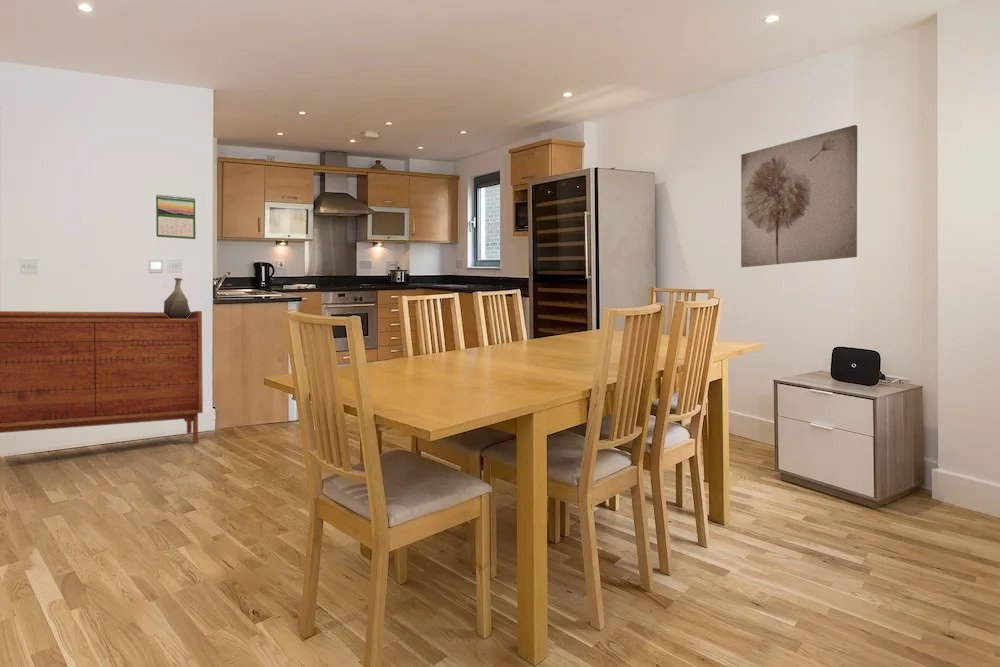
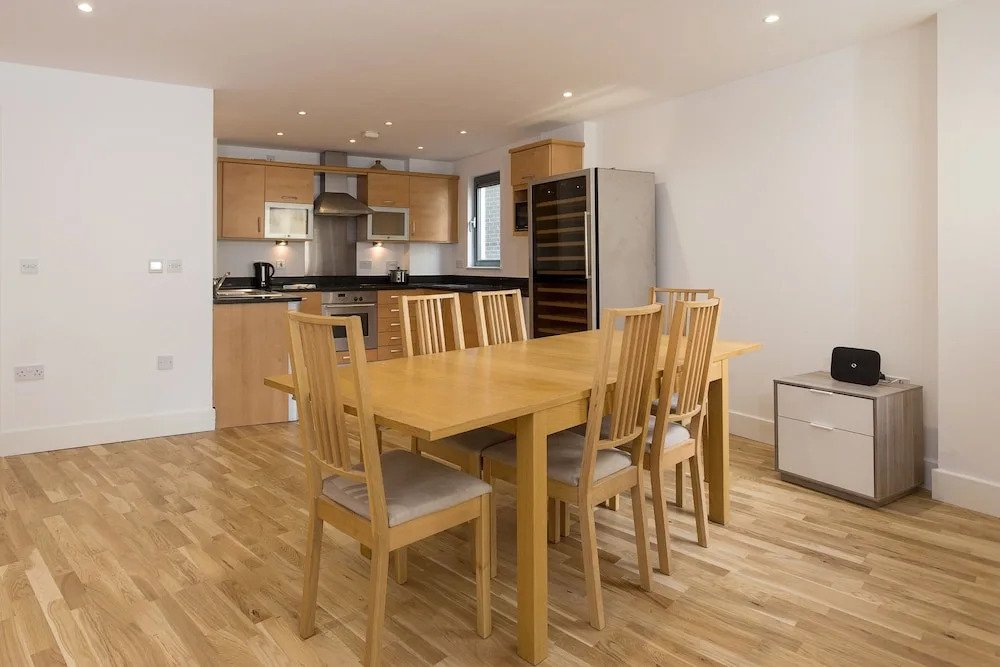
- vase (177, 298)
- calendar (176, 216)
- sideboard (94, 380)
- wall art (794, 201)
